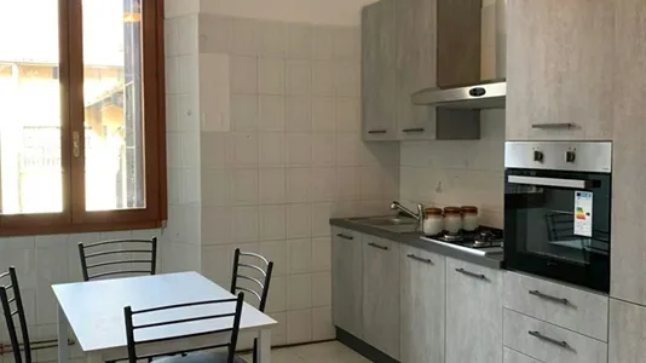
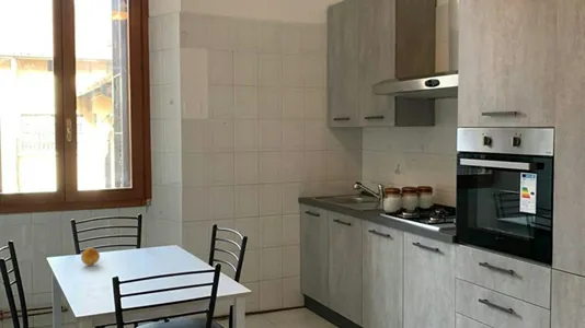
+ fruit (90, 256)
